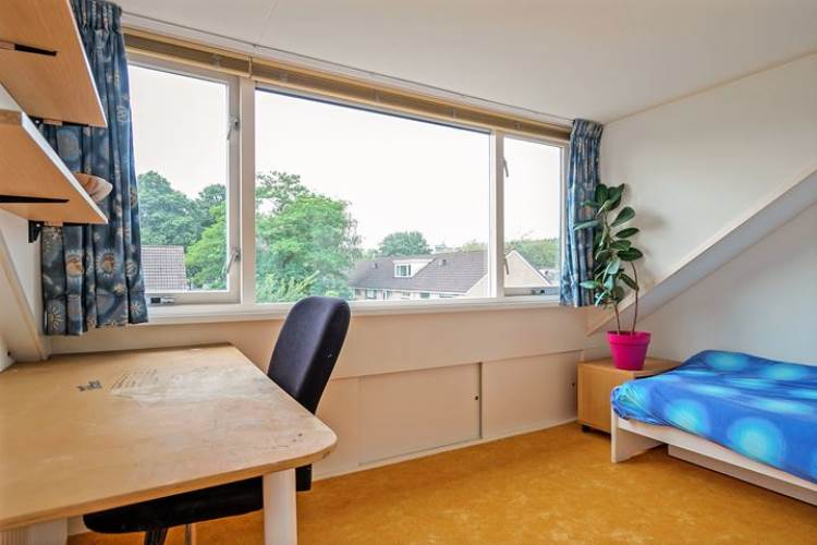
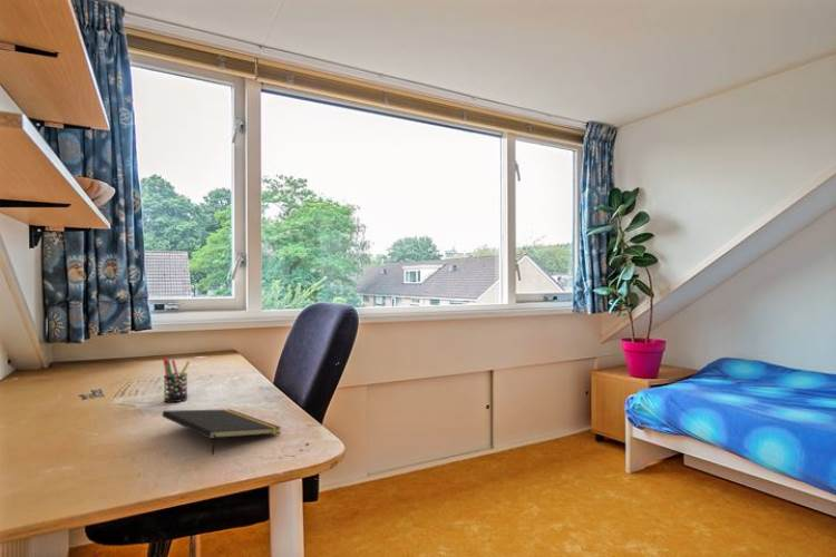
+ notepad (221, 421)
+ pen holder (173, 378)
